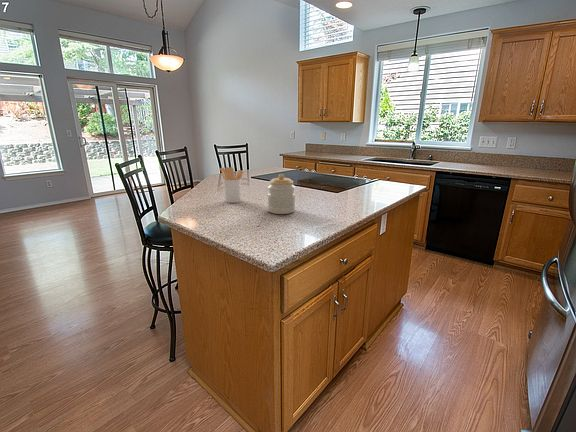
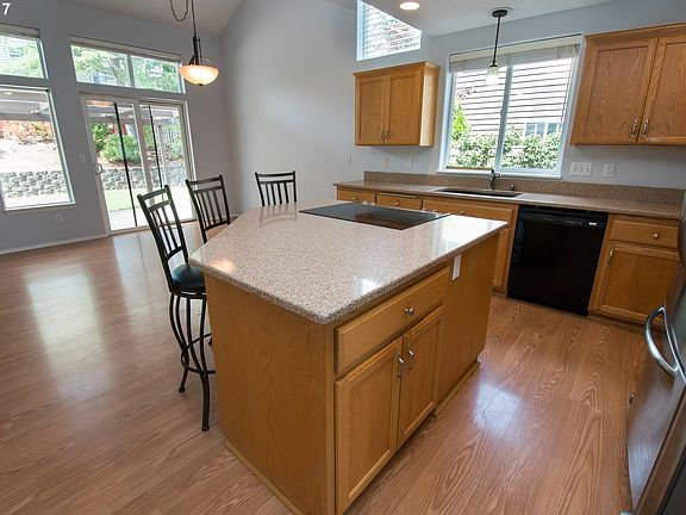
- utensil holder (230, 183)
- jar (281, 192)
